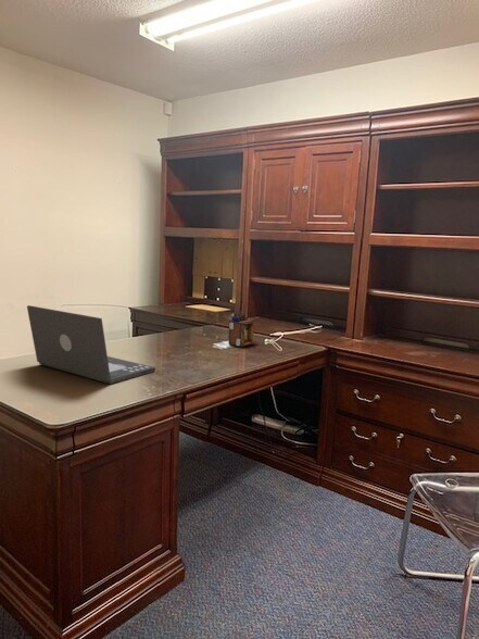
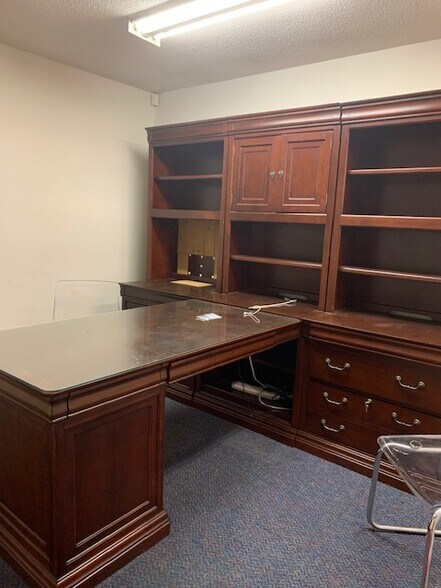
- laptop (91, 338)
- desk organizer (241, 327)
